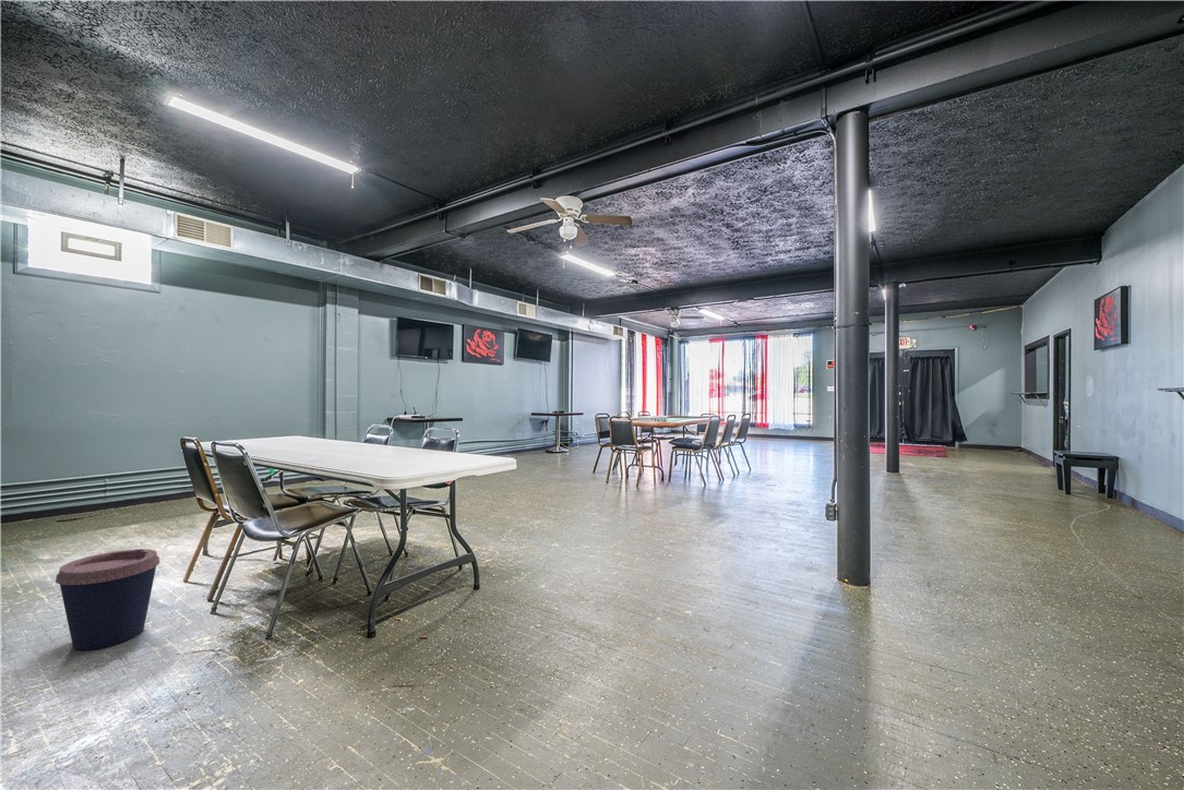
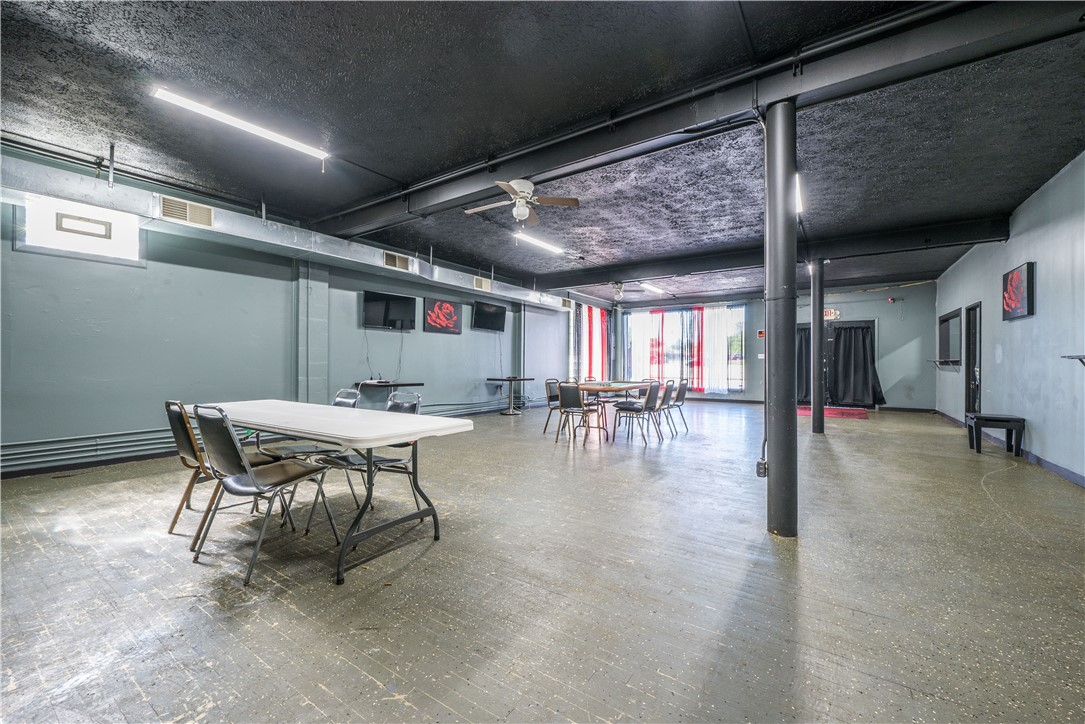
- coffee cup (109, 598)
